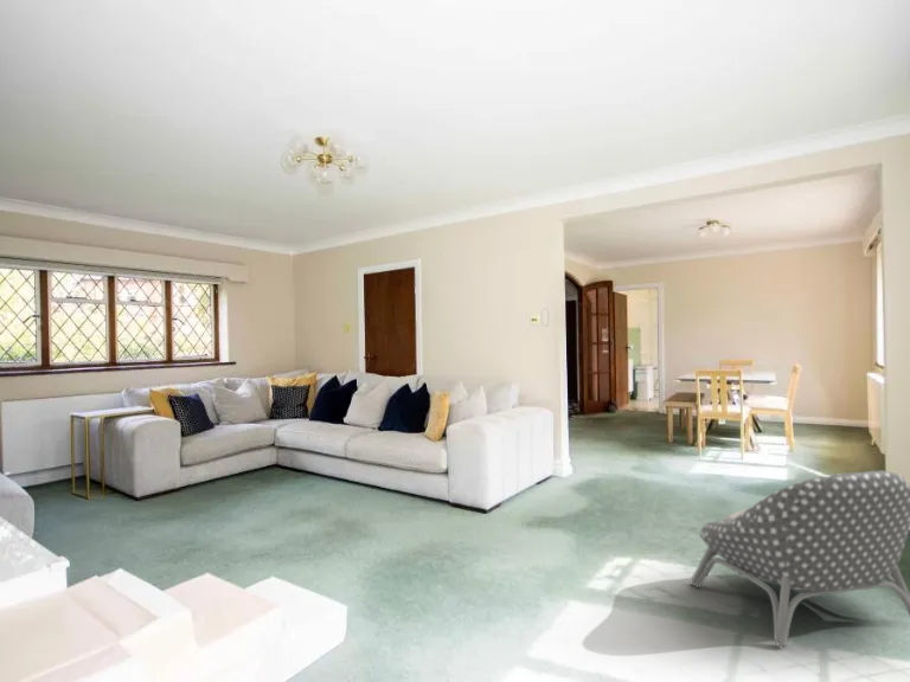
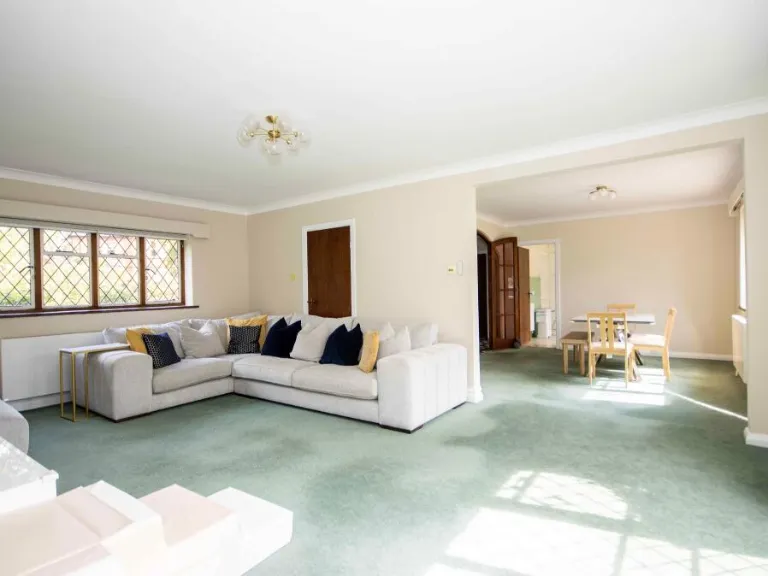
- armchair (795, 529)
